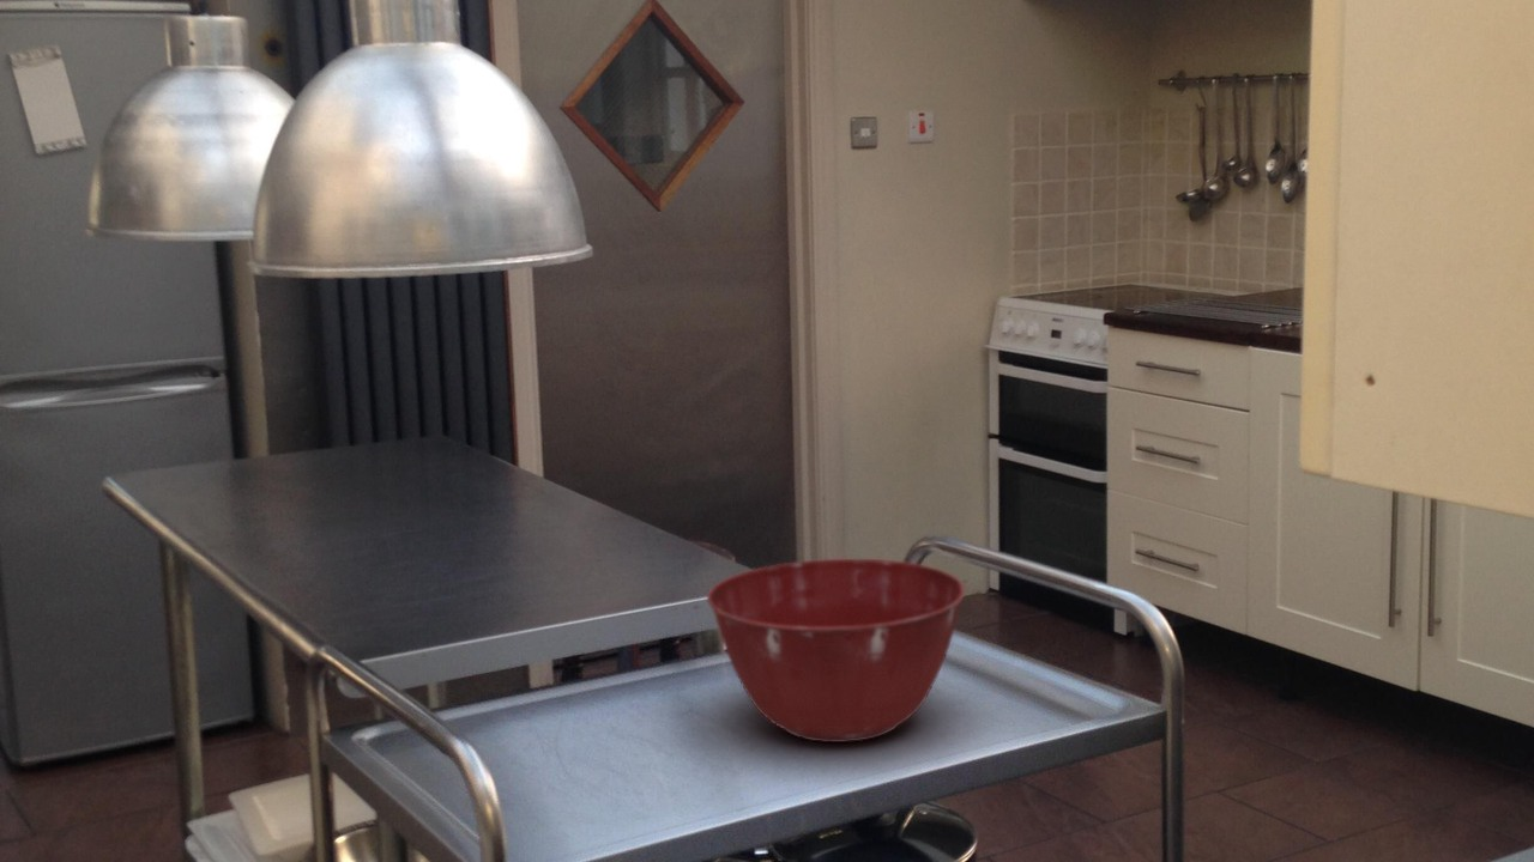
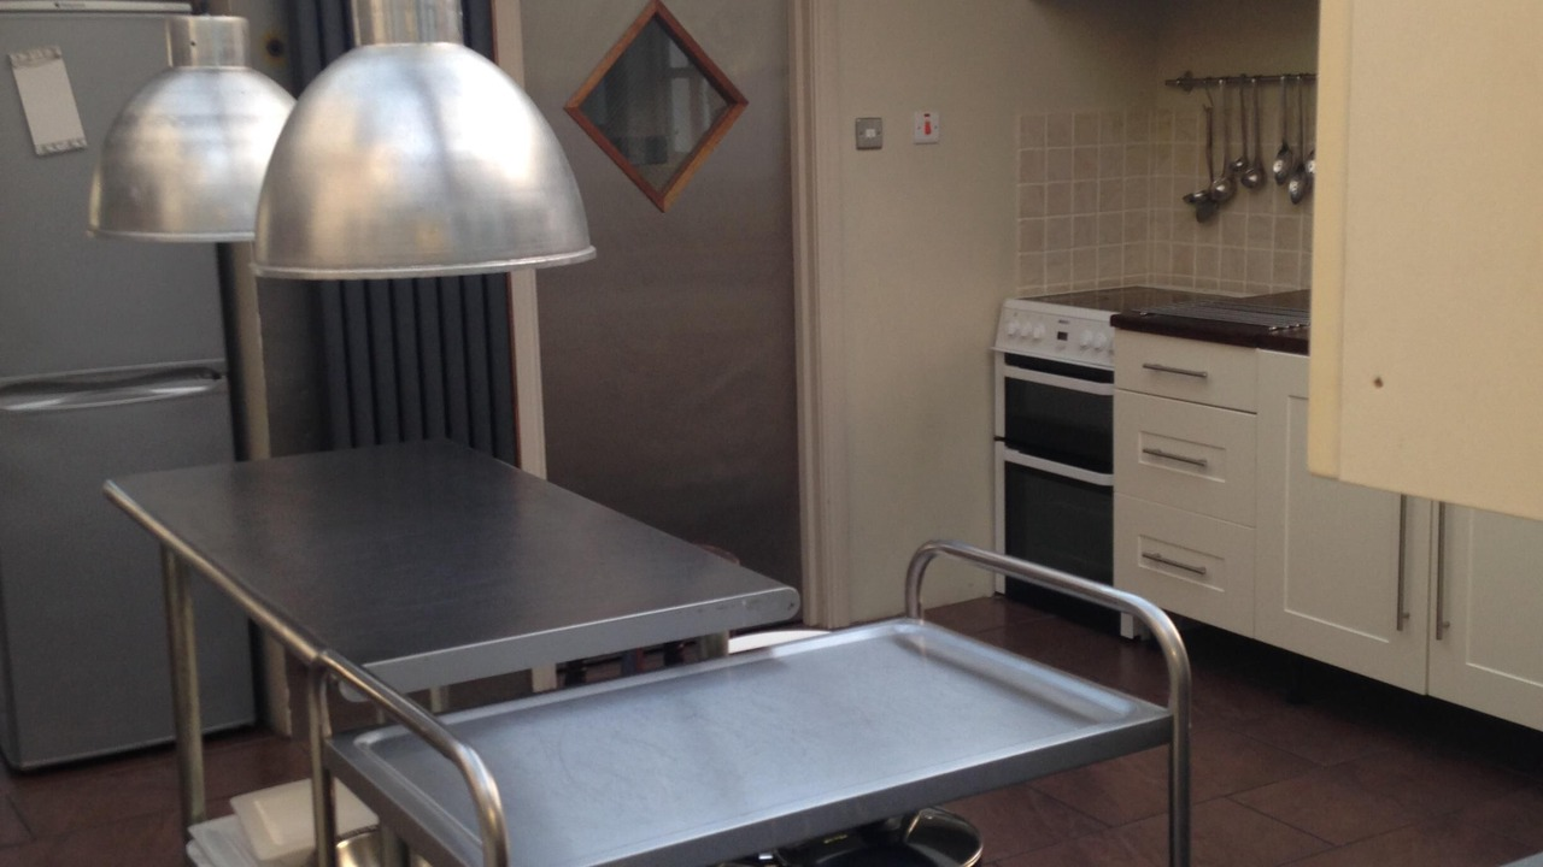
- mixing bowl (837, 655)
